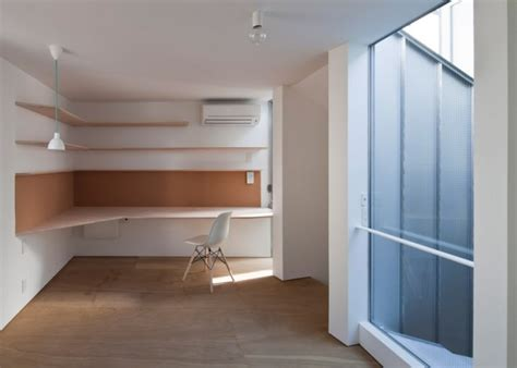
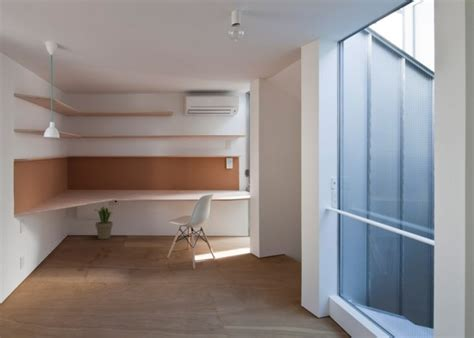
+ potted plant (104, 222)
